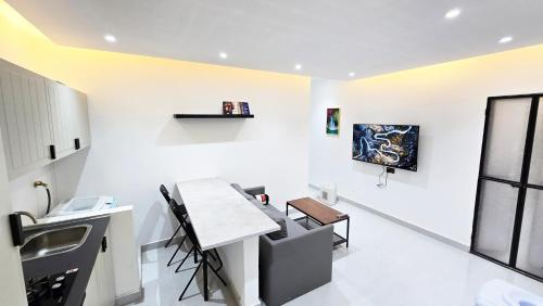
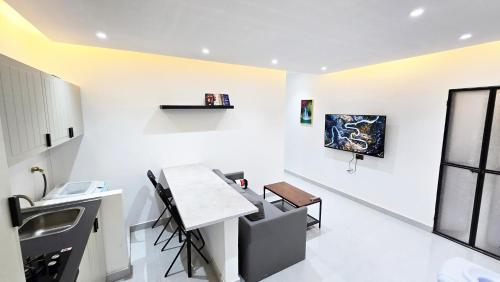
- air purifier (331, 192)
